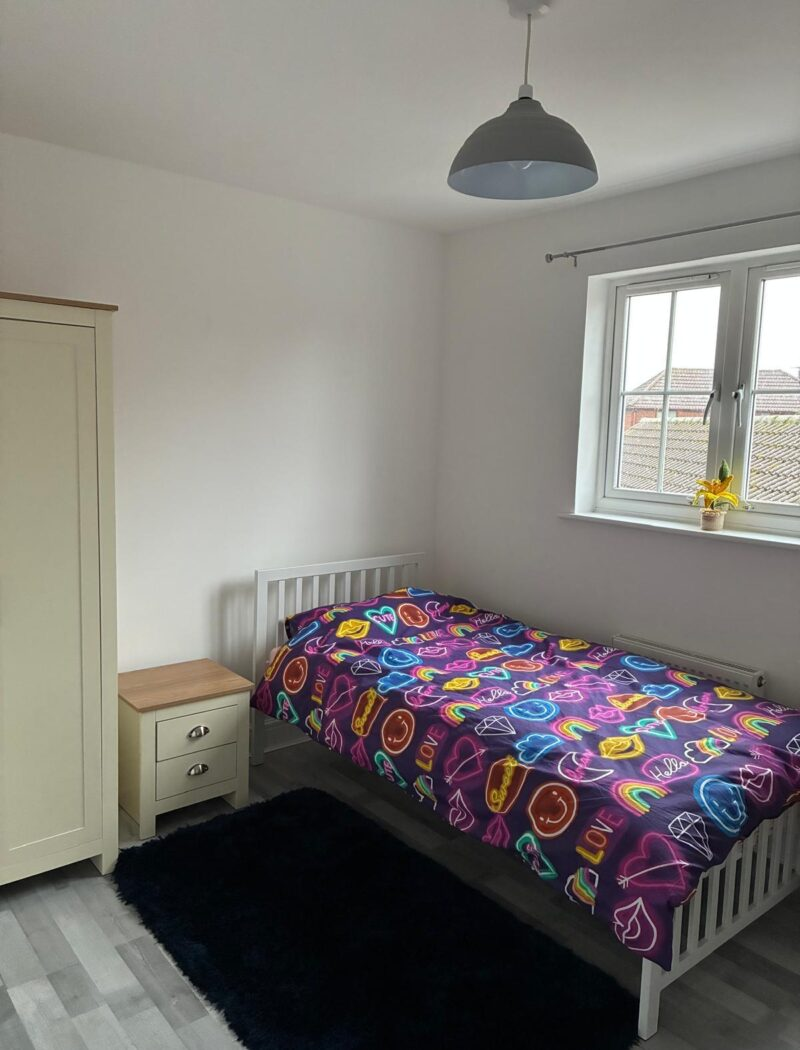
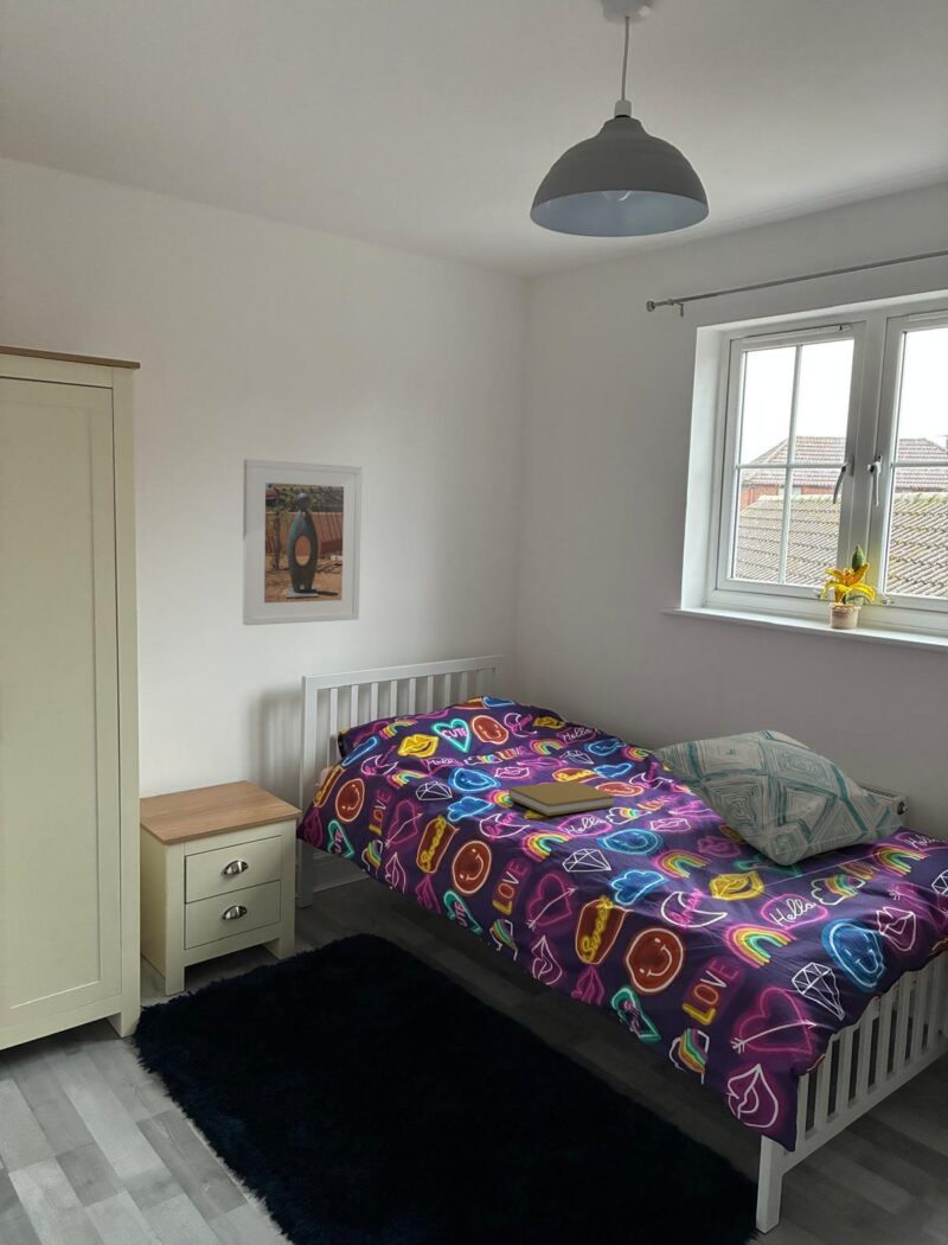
+ book (561, 797)
+ decorative pillow (773, 791)
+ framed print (303, 543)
